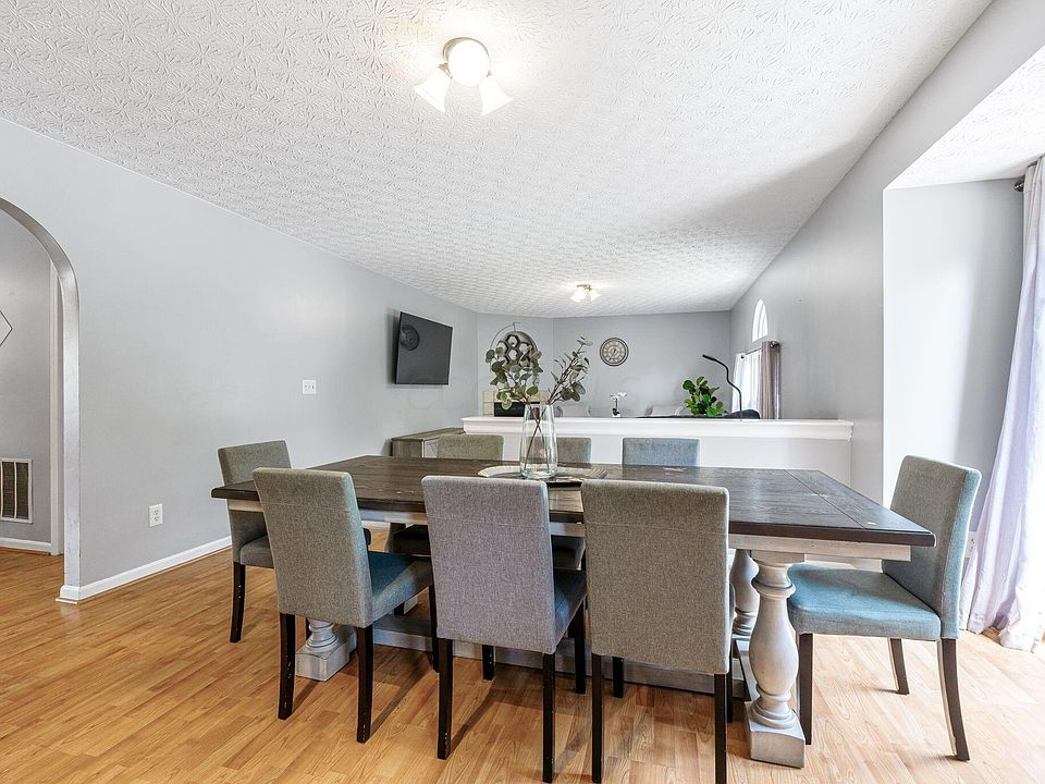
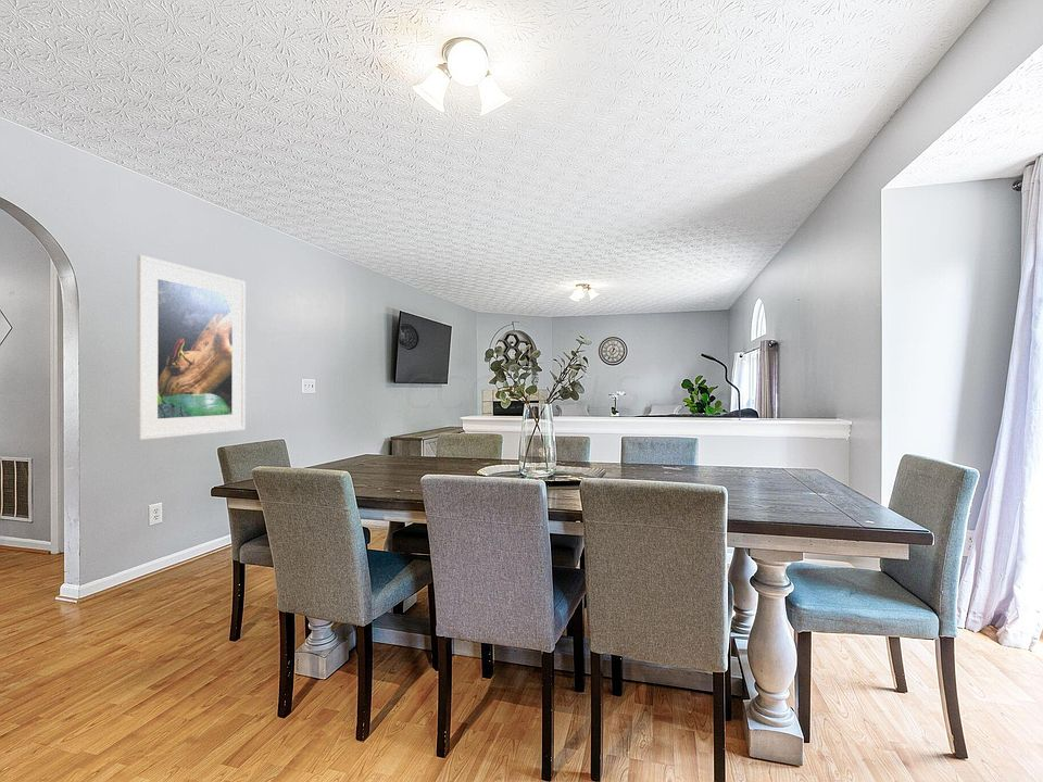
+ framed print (197, 352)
